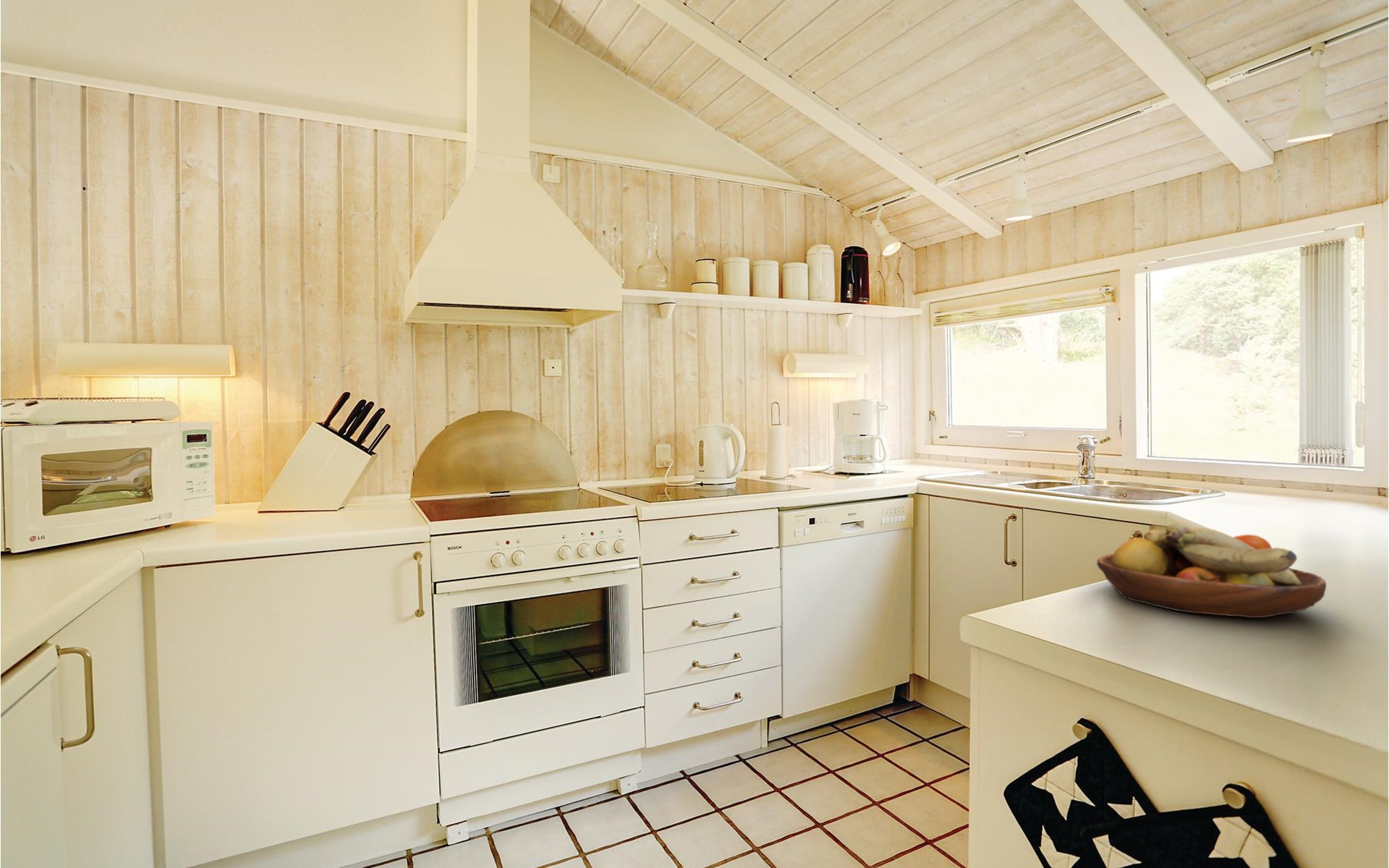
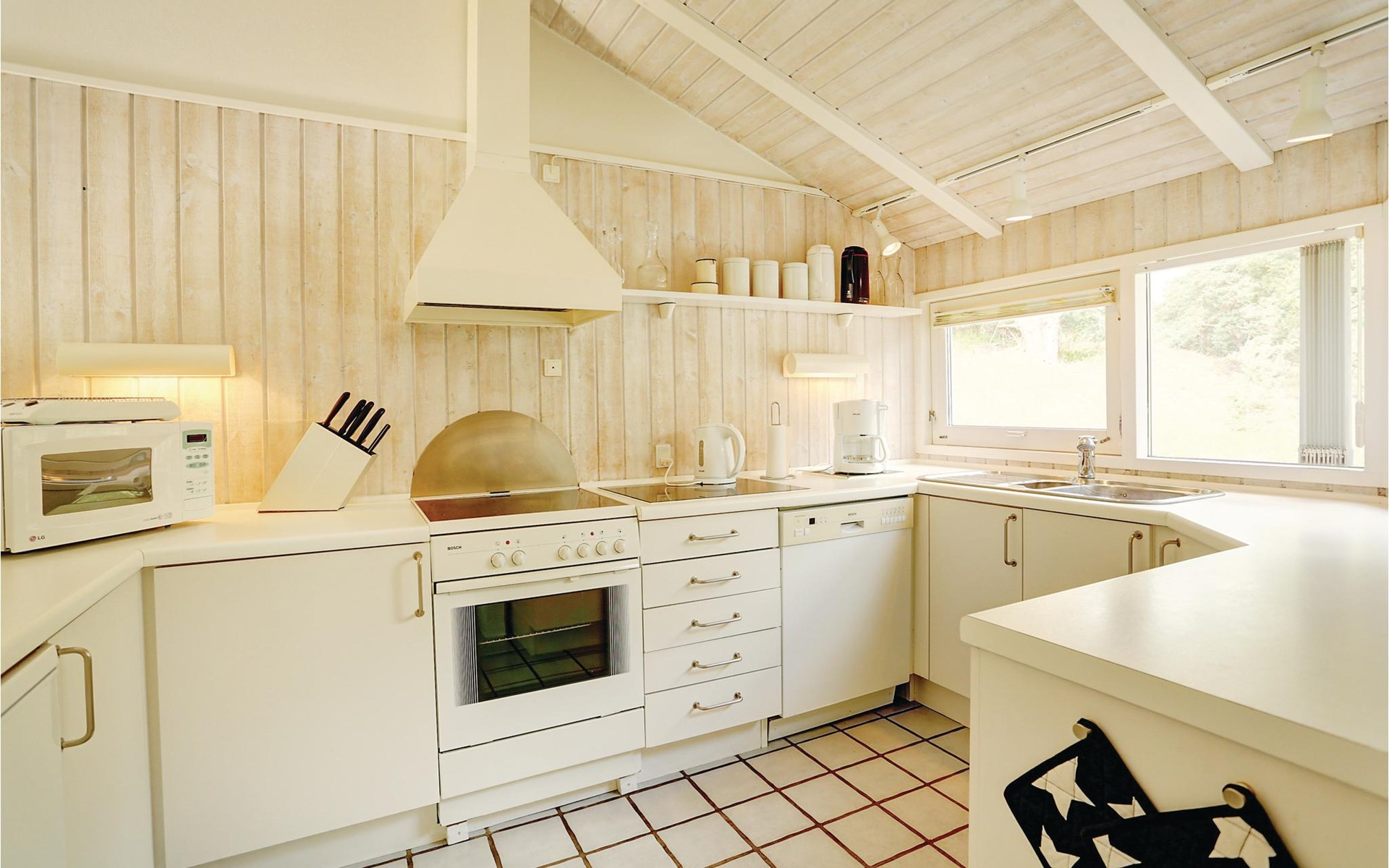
- fruit bowl (1205, 561)
